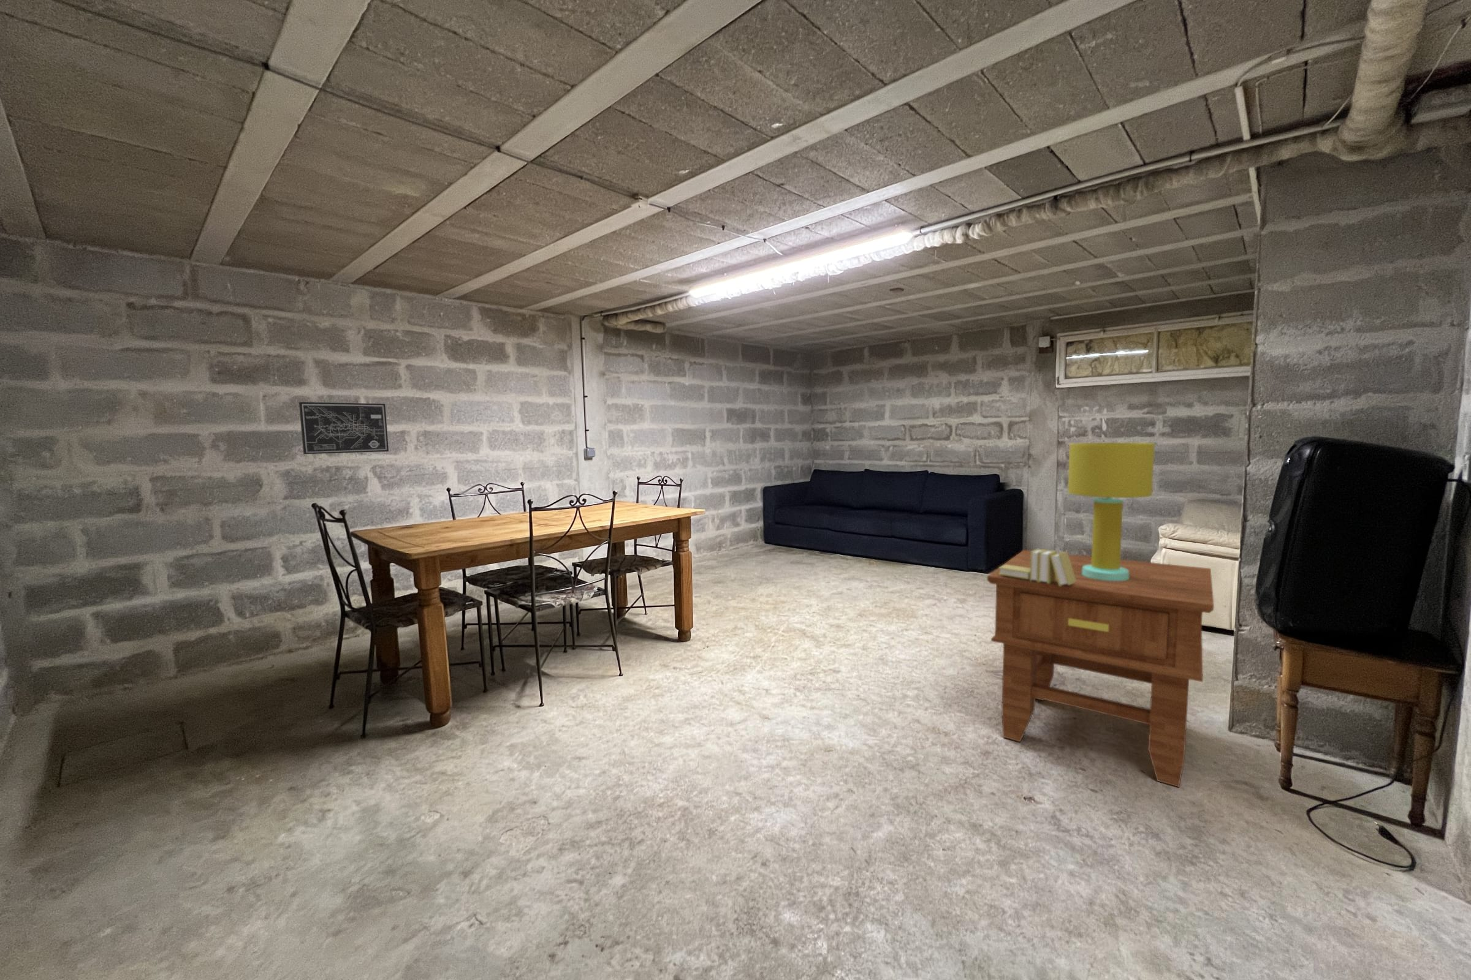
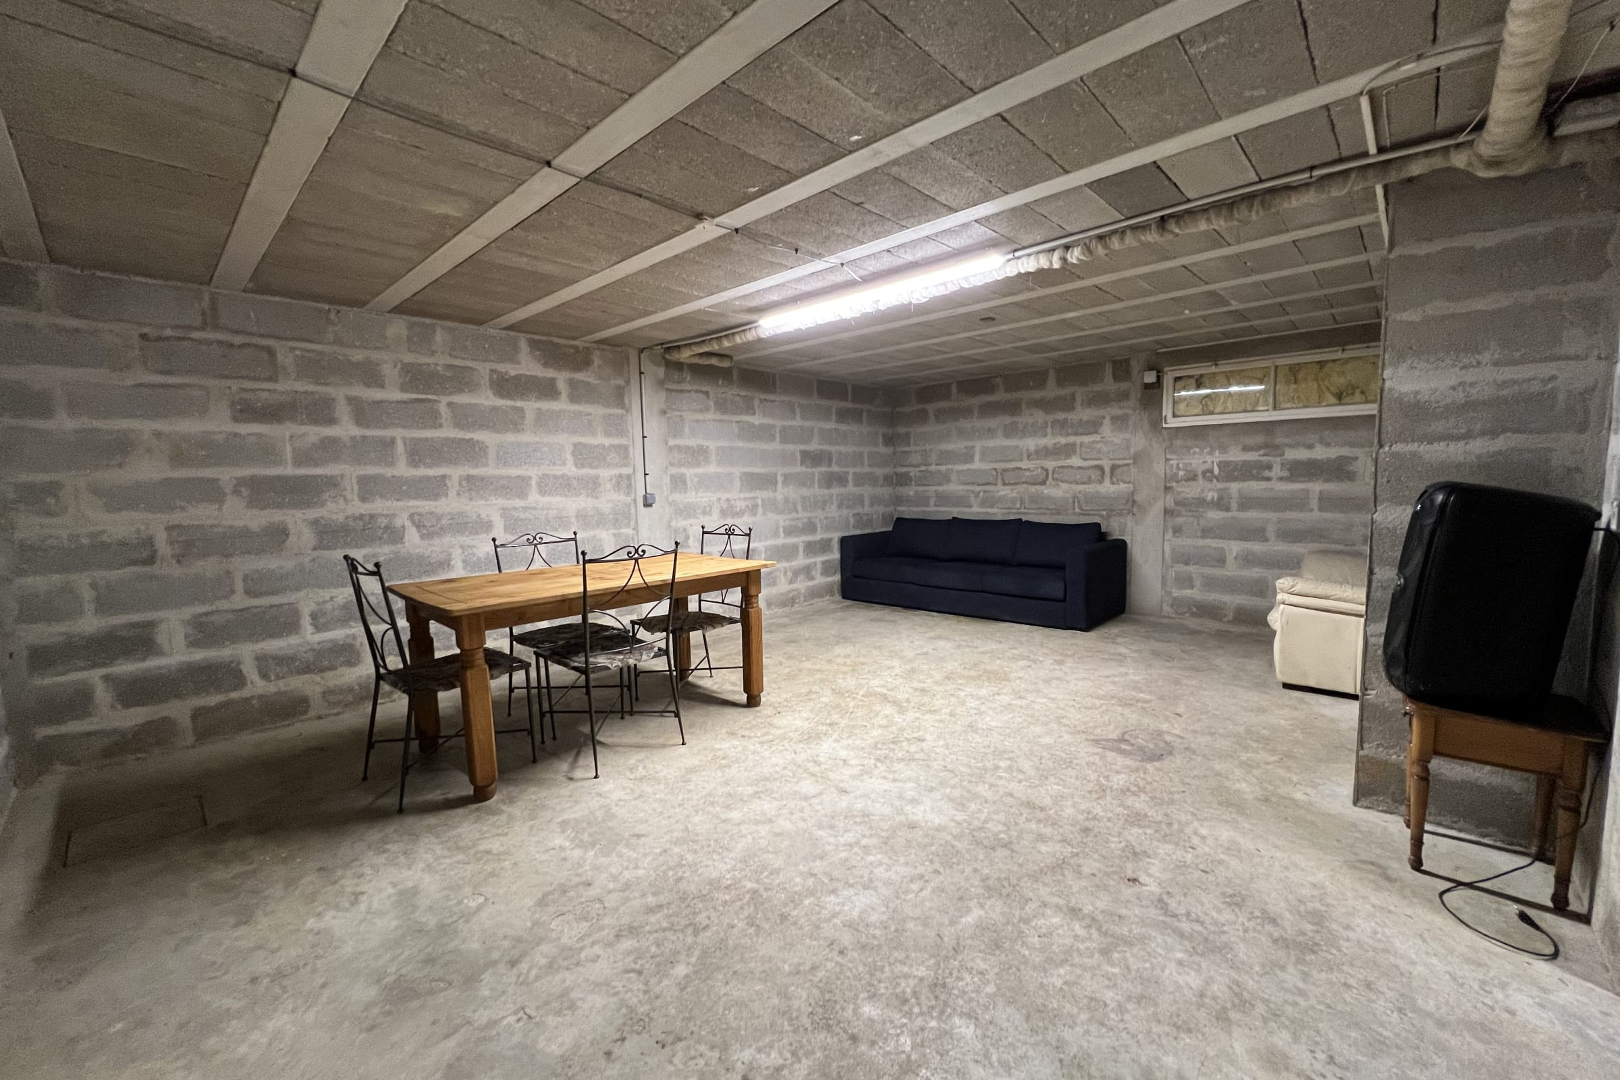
- table lamp (1108, 510)
- wall art (346, 428)
- side table (1097, 653)
- books (1036, 564)
